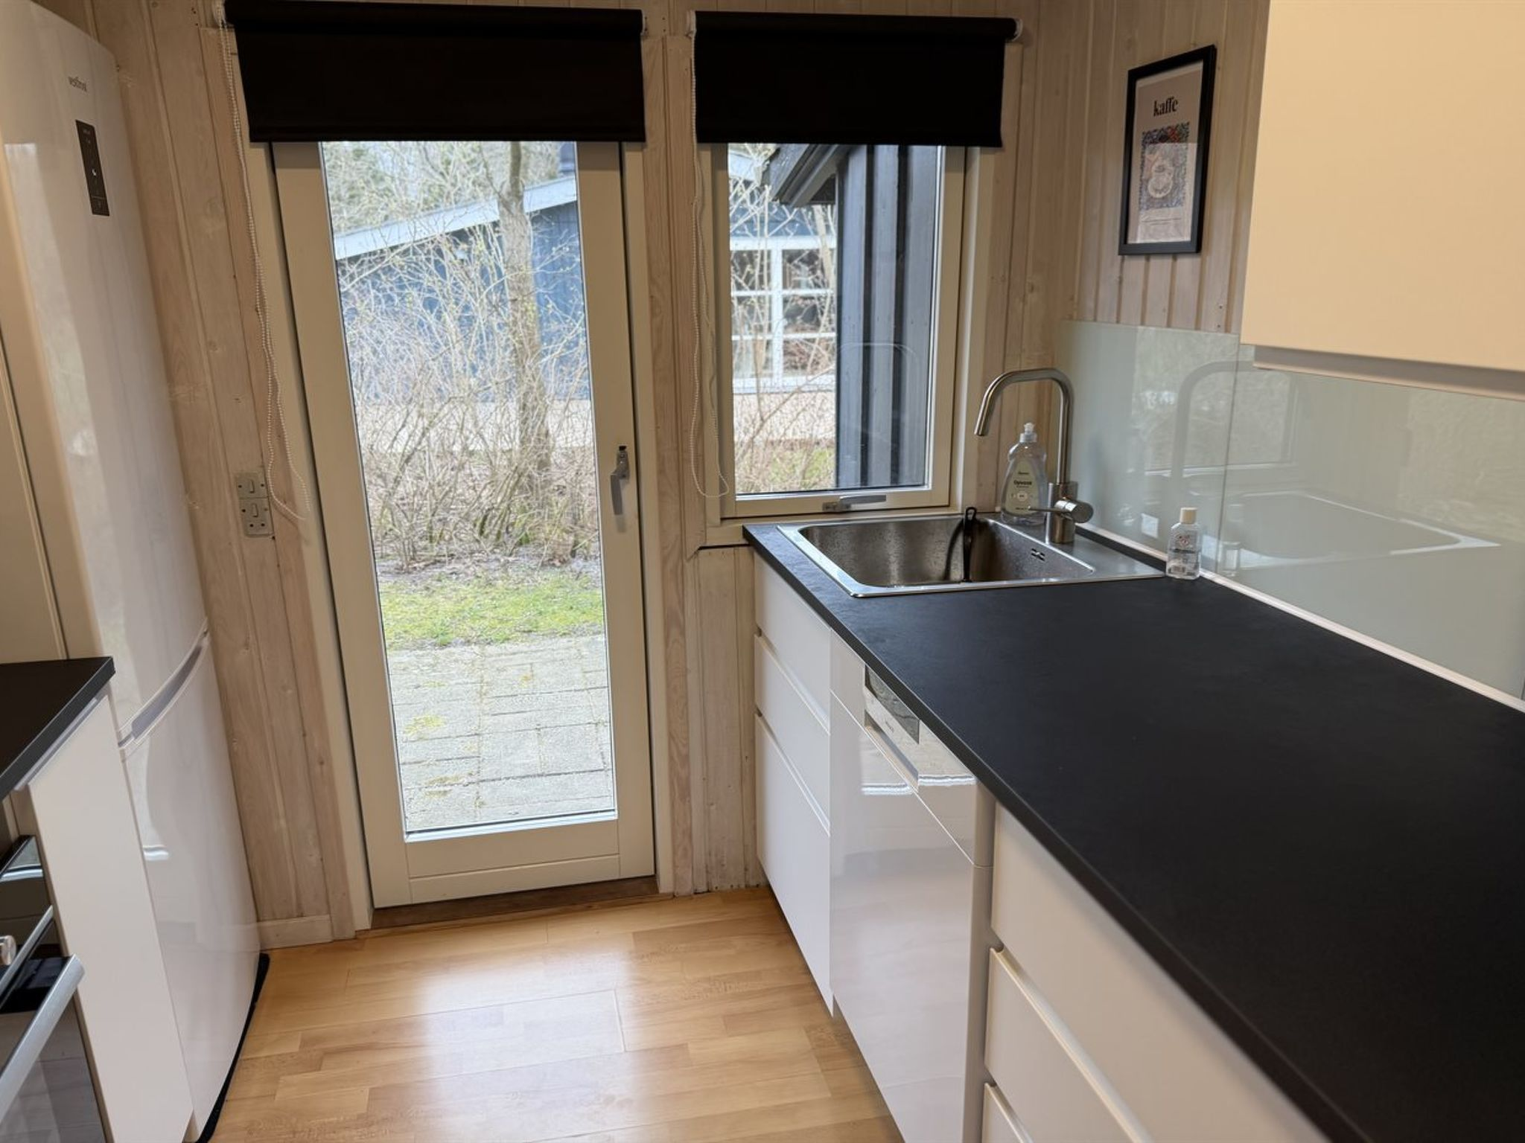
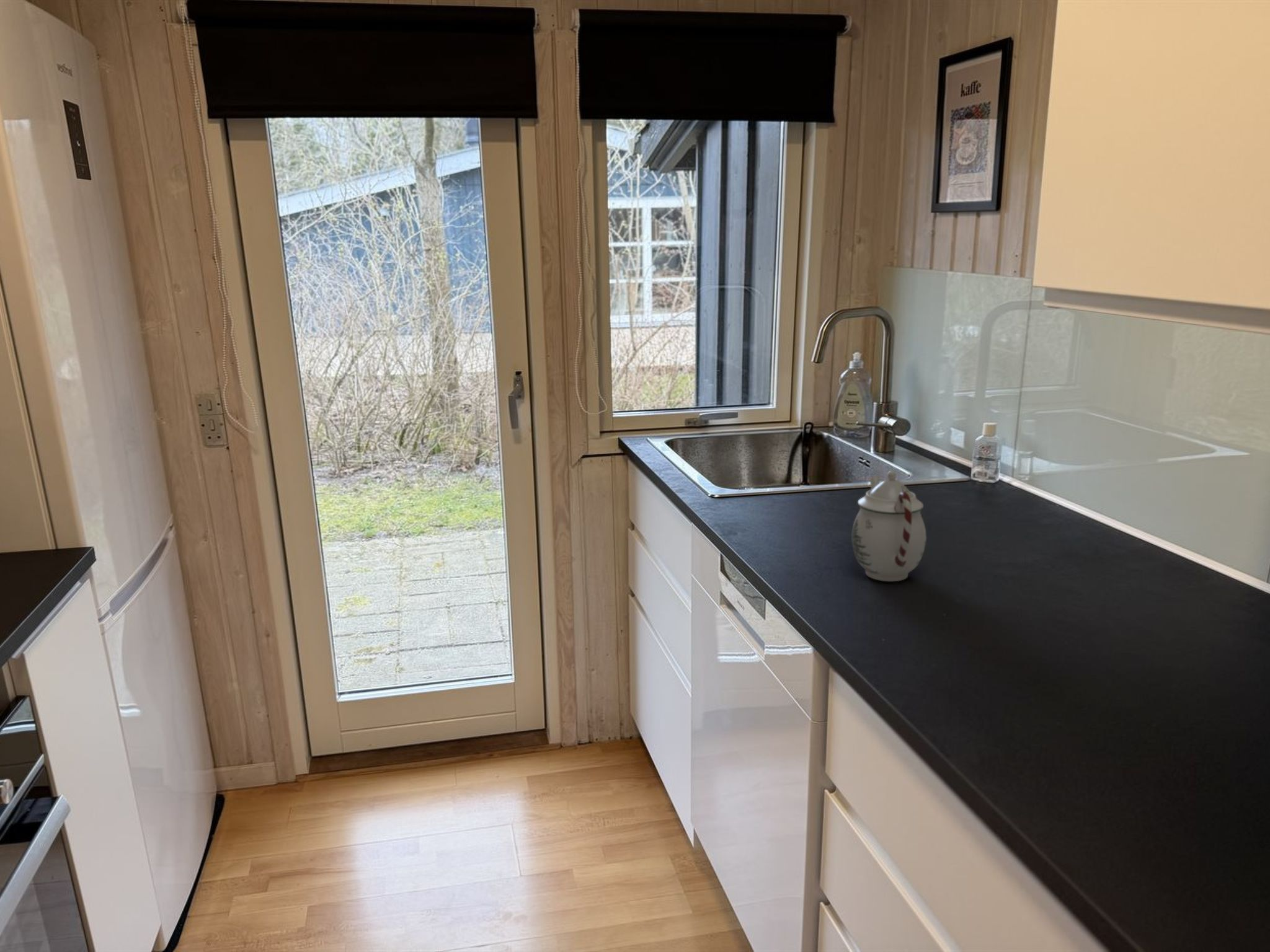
+ teapot (888, 522)
